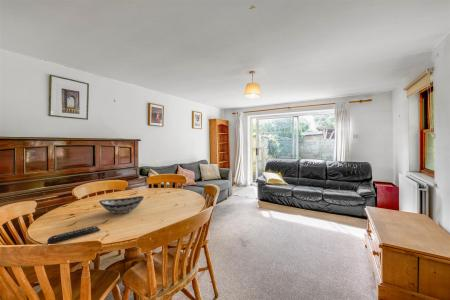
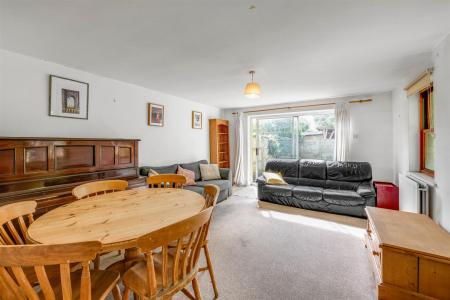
- remote control (75, 233)
- decorative bowl (122, 205)
